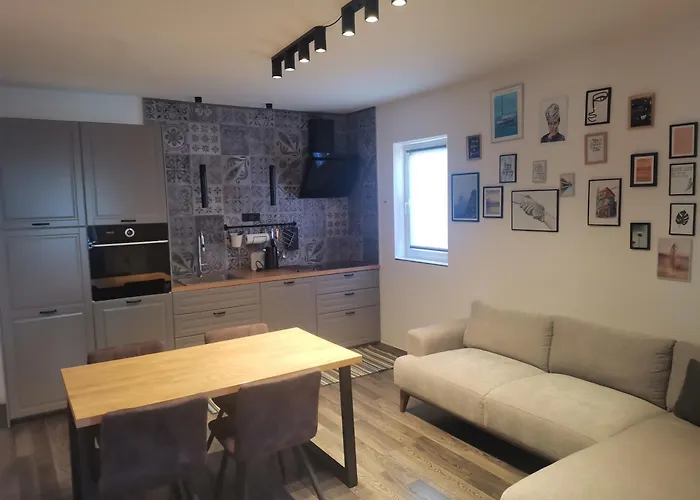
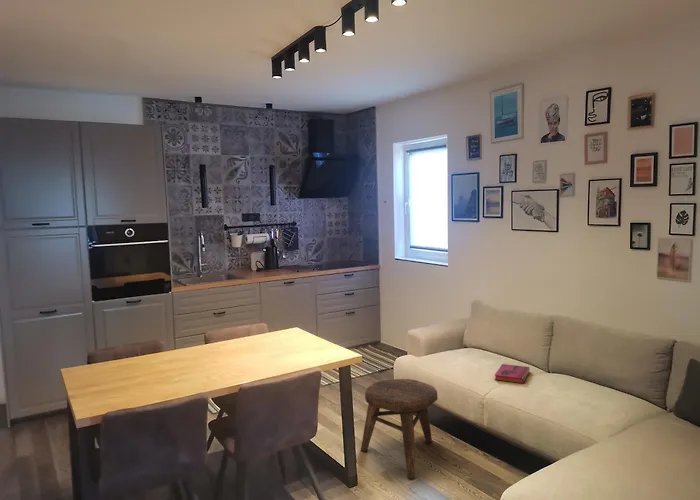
+ hardback book (512, 373)
+ stool (397, 425)
